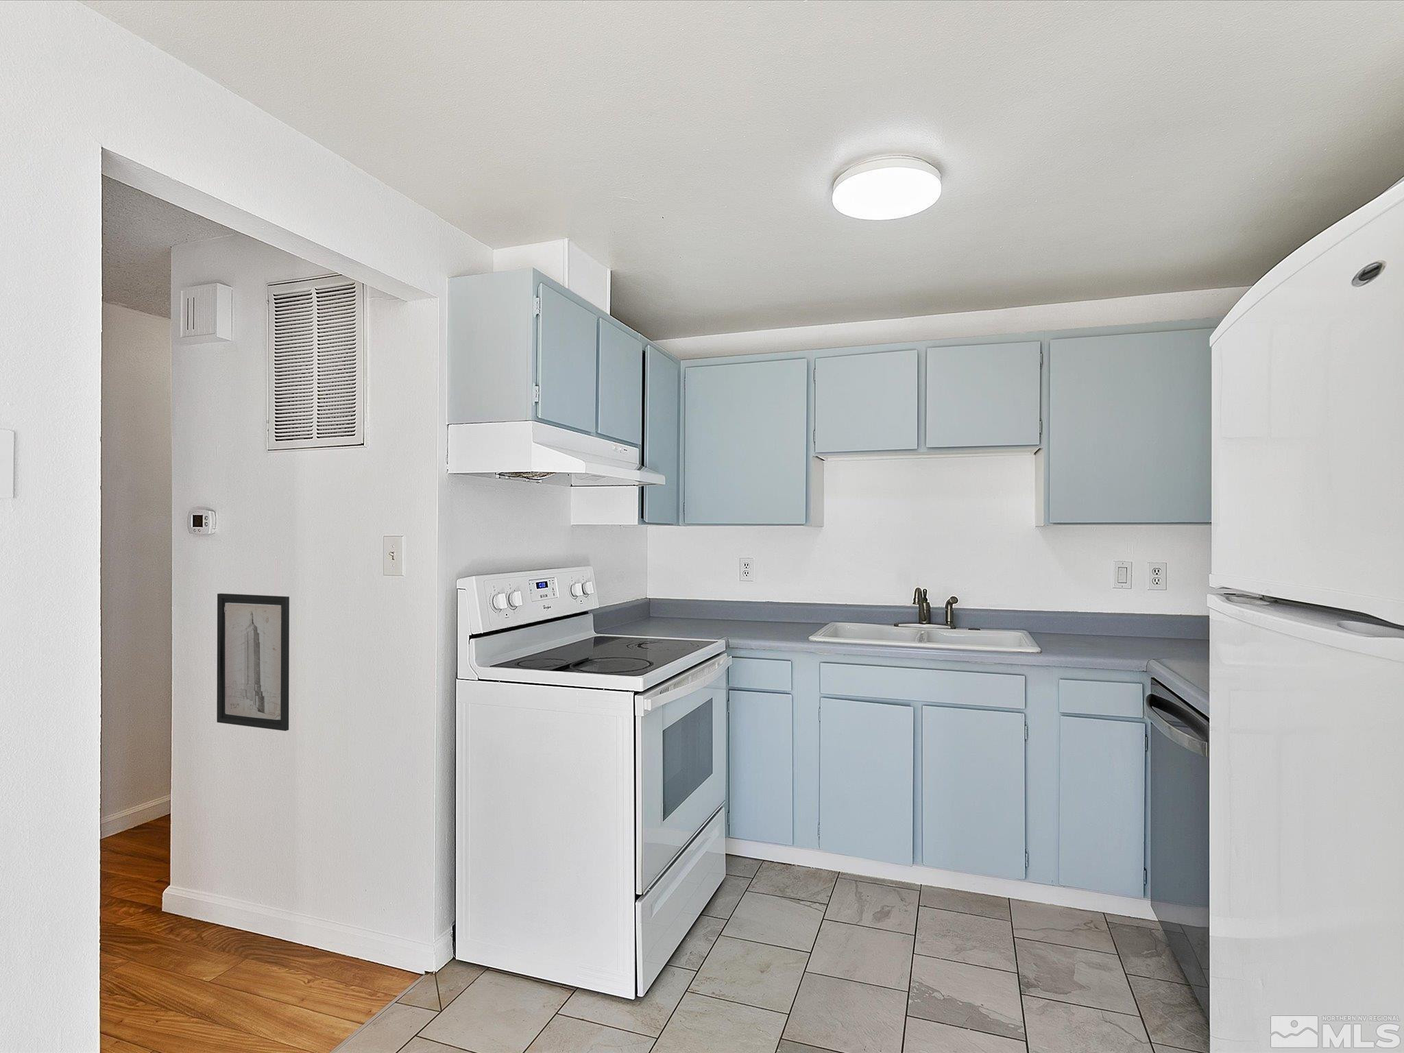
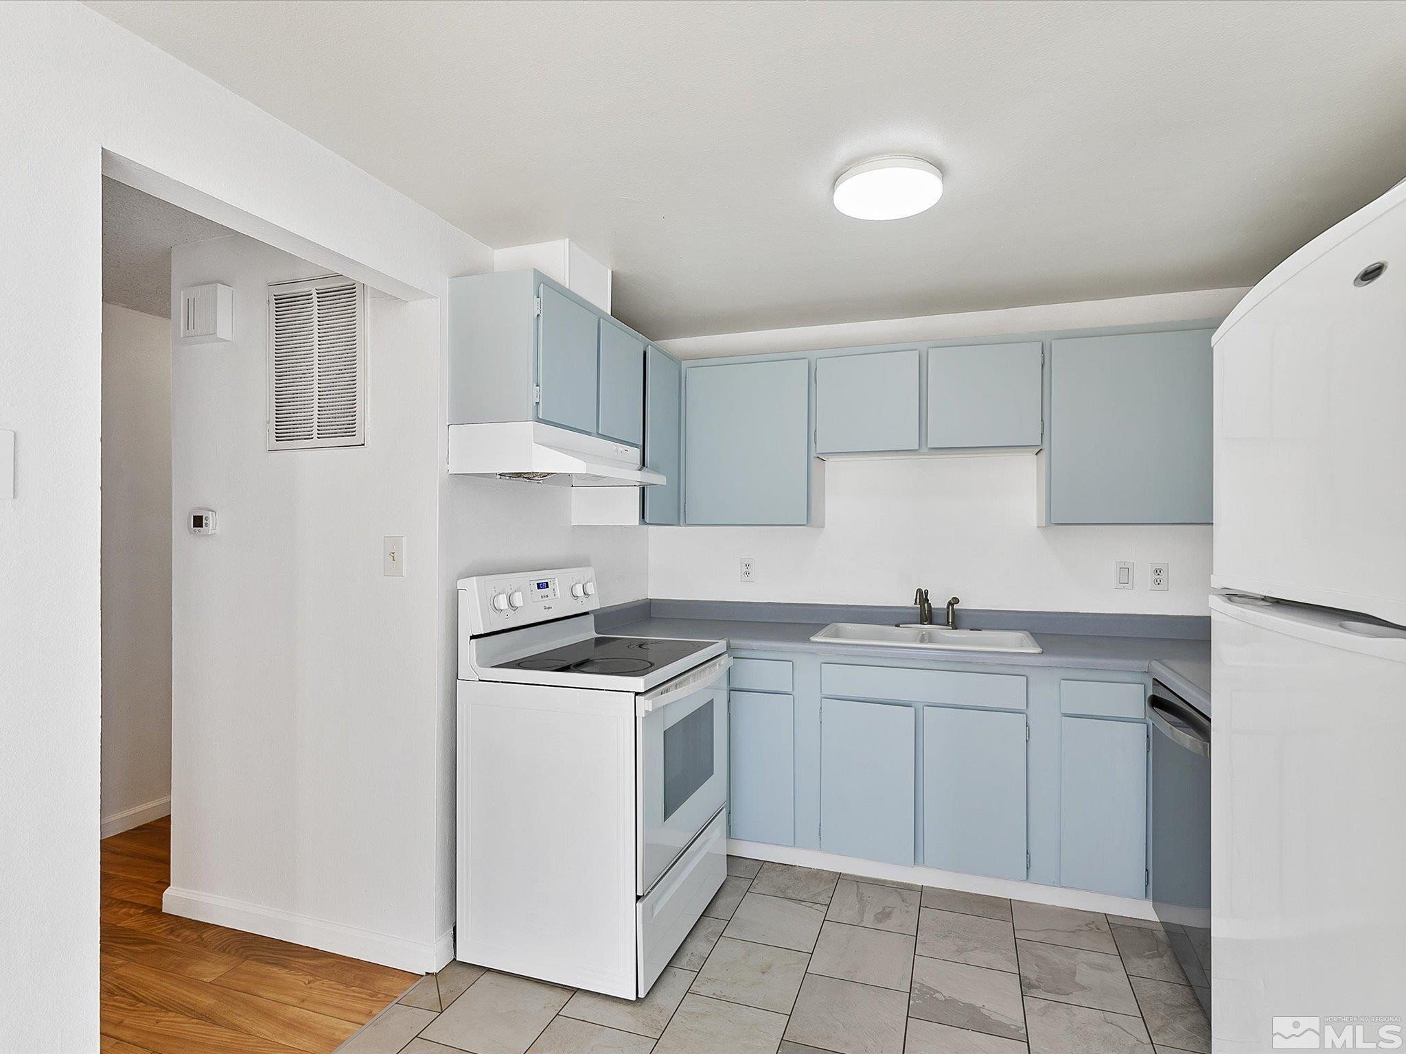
- wall art (252, 660)
